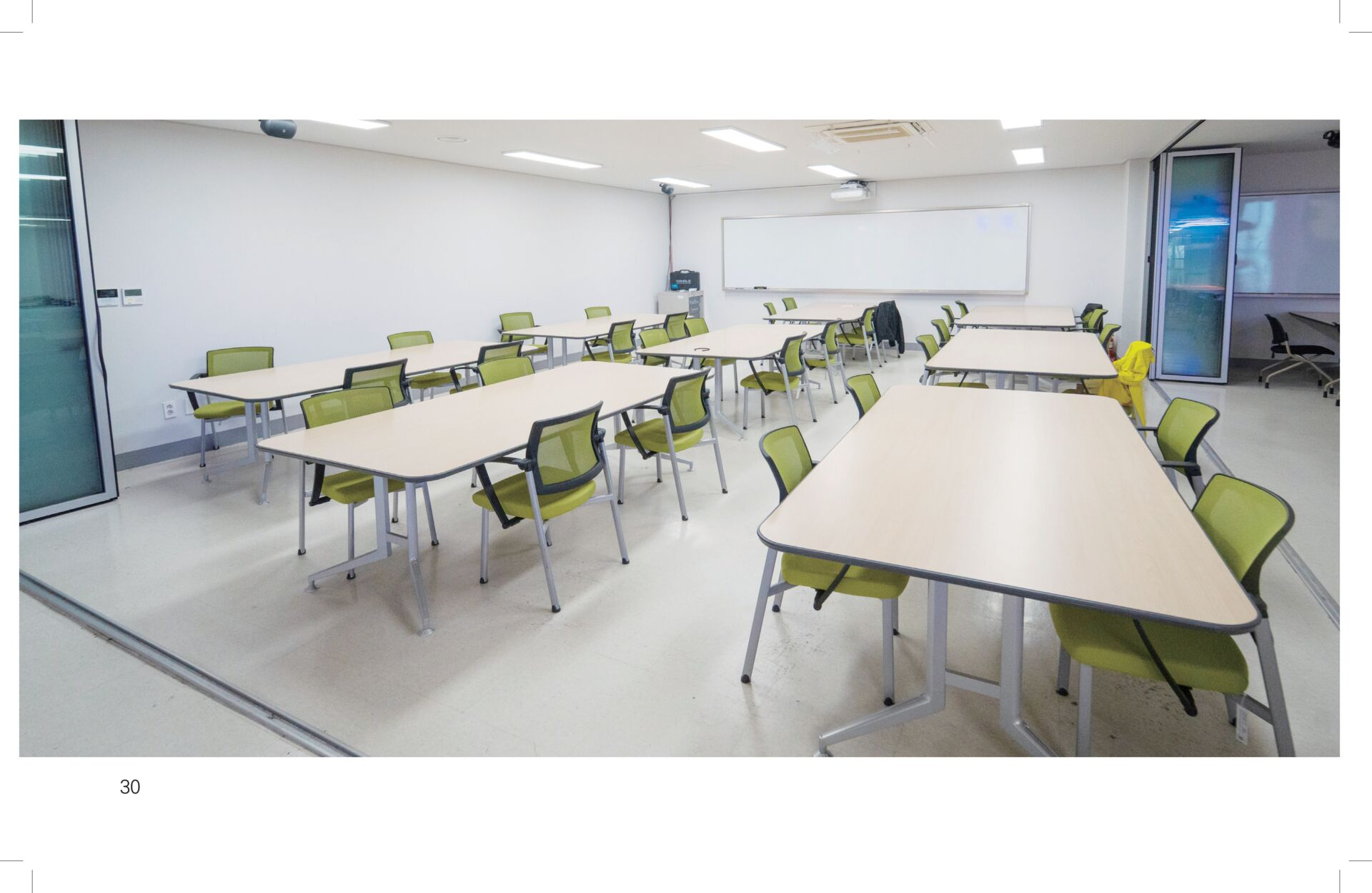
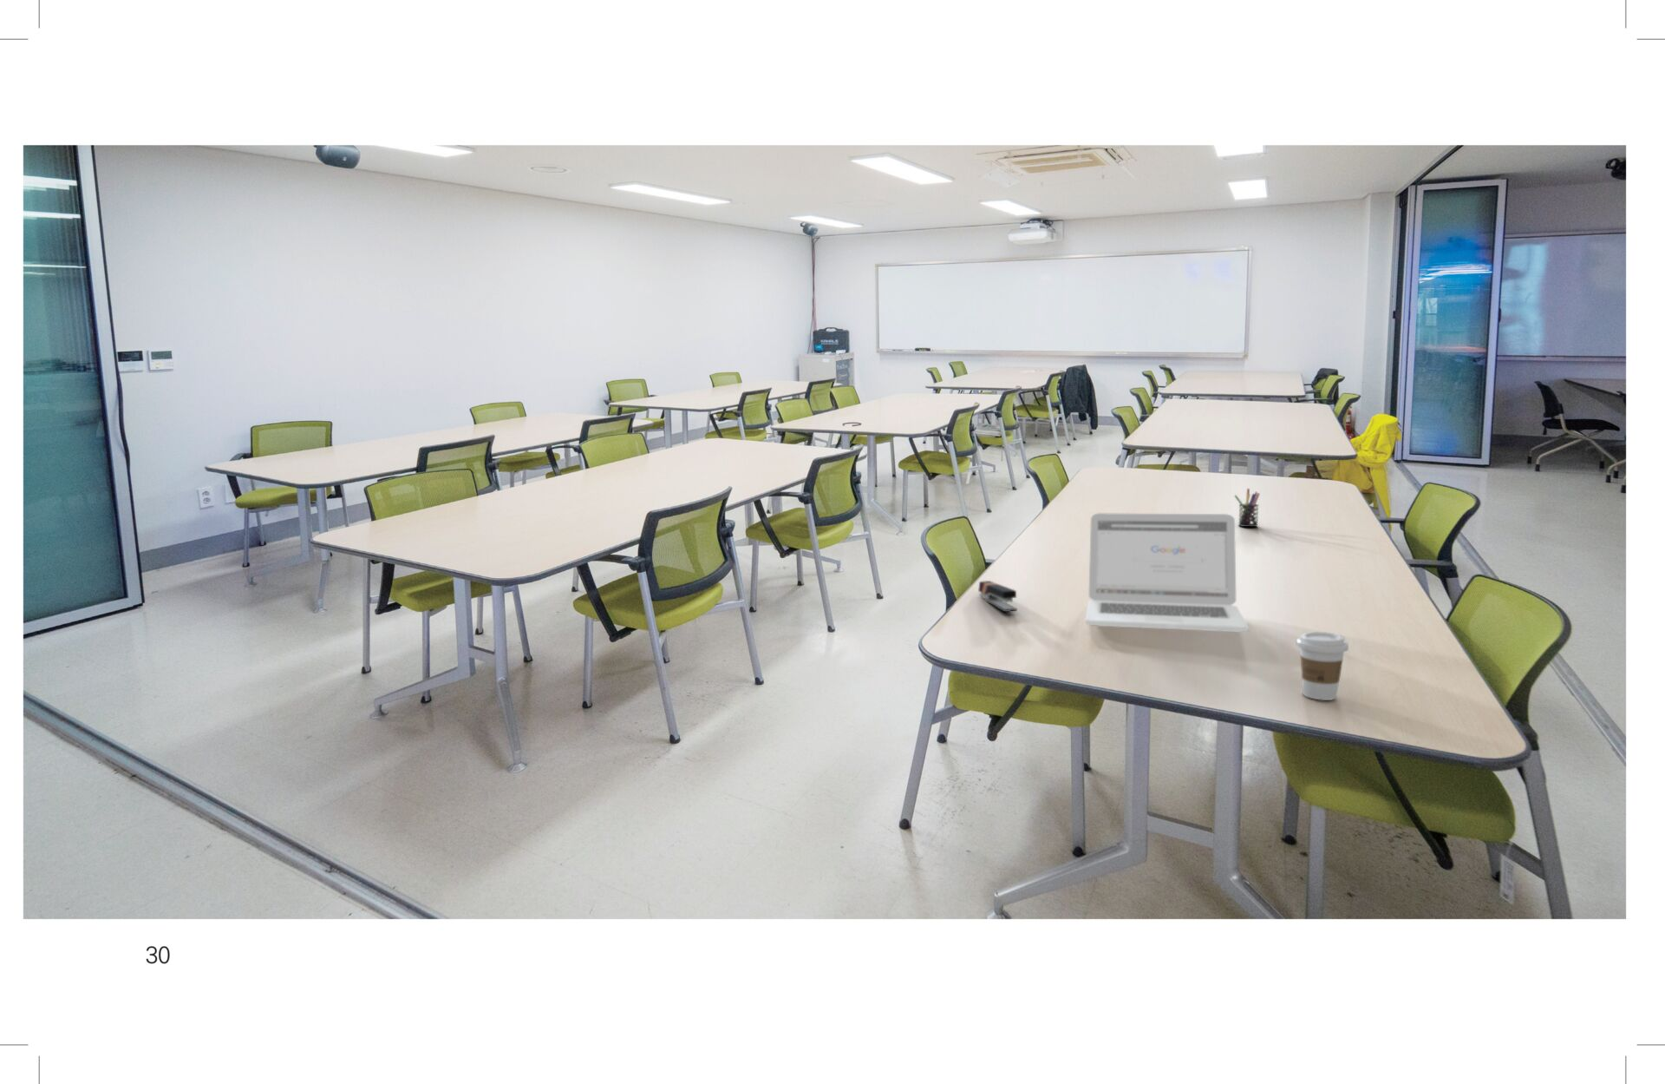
+ stapler (996, 594)
+ pen holder (1246, 507)
+ coffee cup (1320, 665)
+ laptop (1163, 568)
